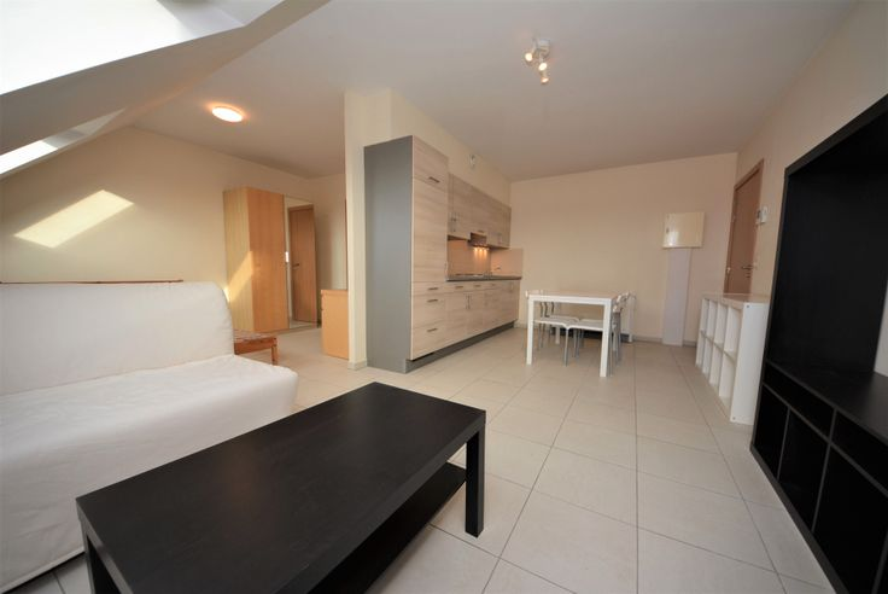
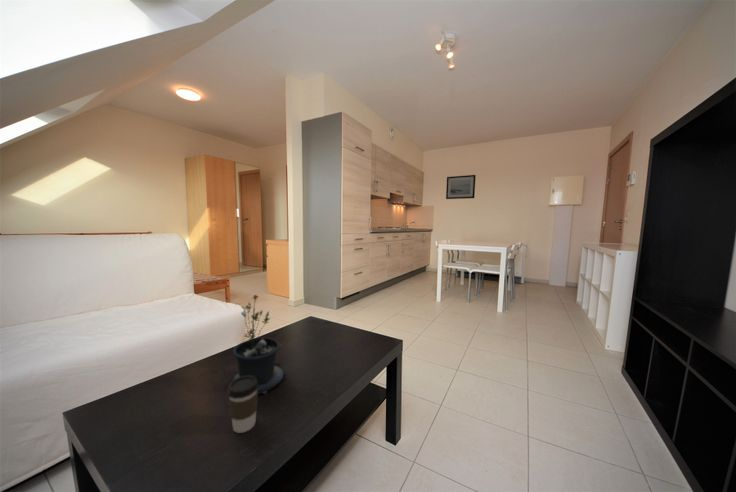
+ potted plant (259, 338)
+ wall art (460, 187)
+ coffee cup (243, 404)
